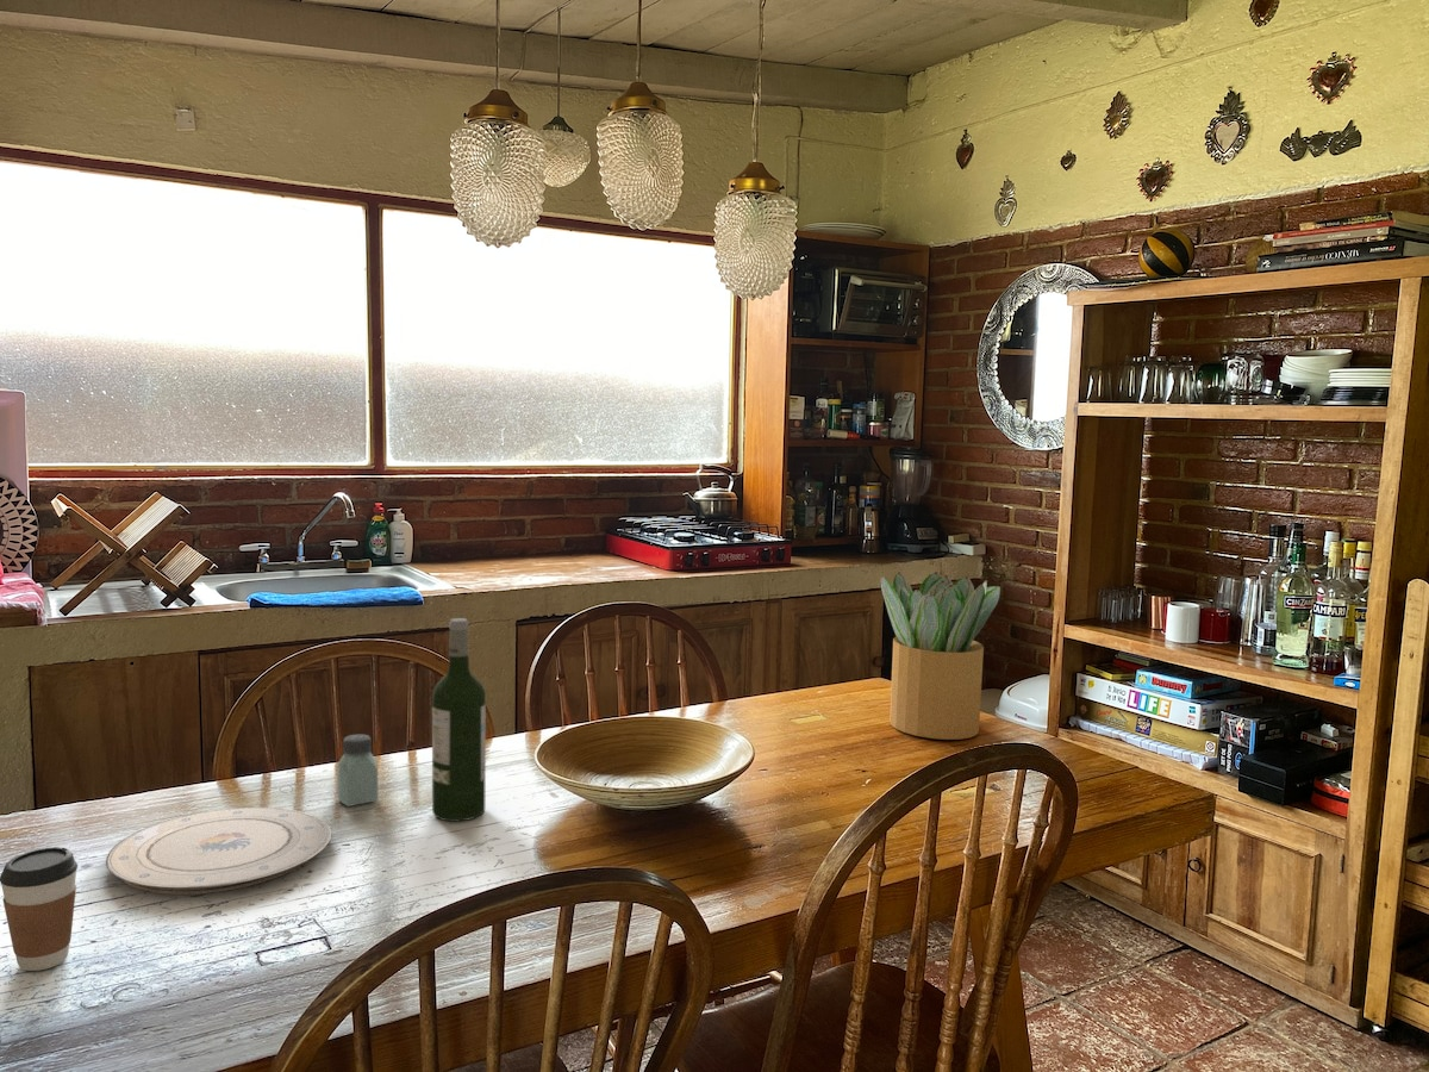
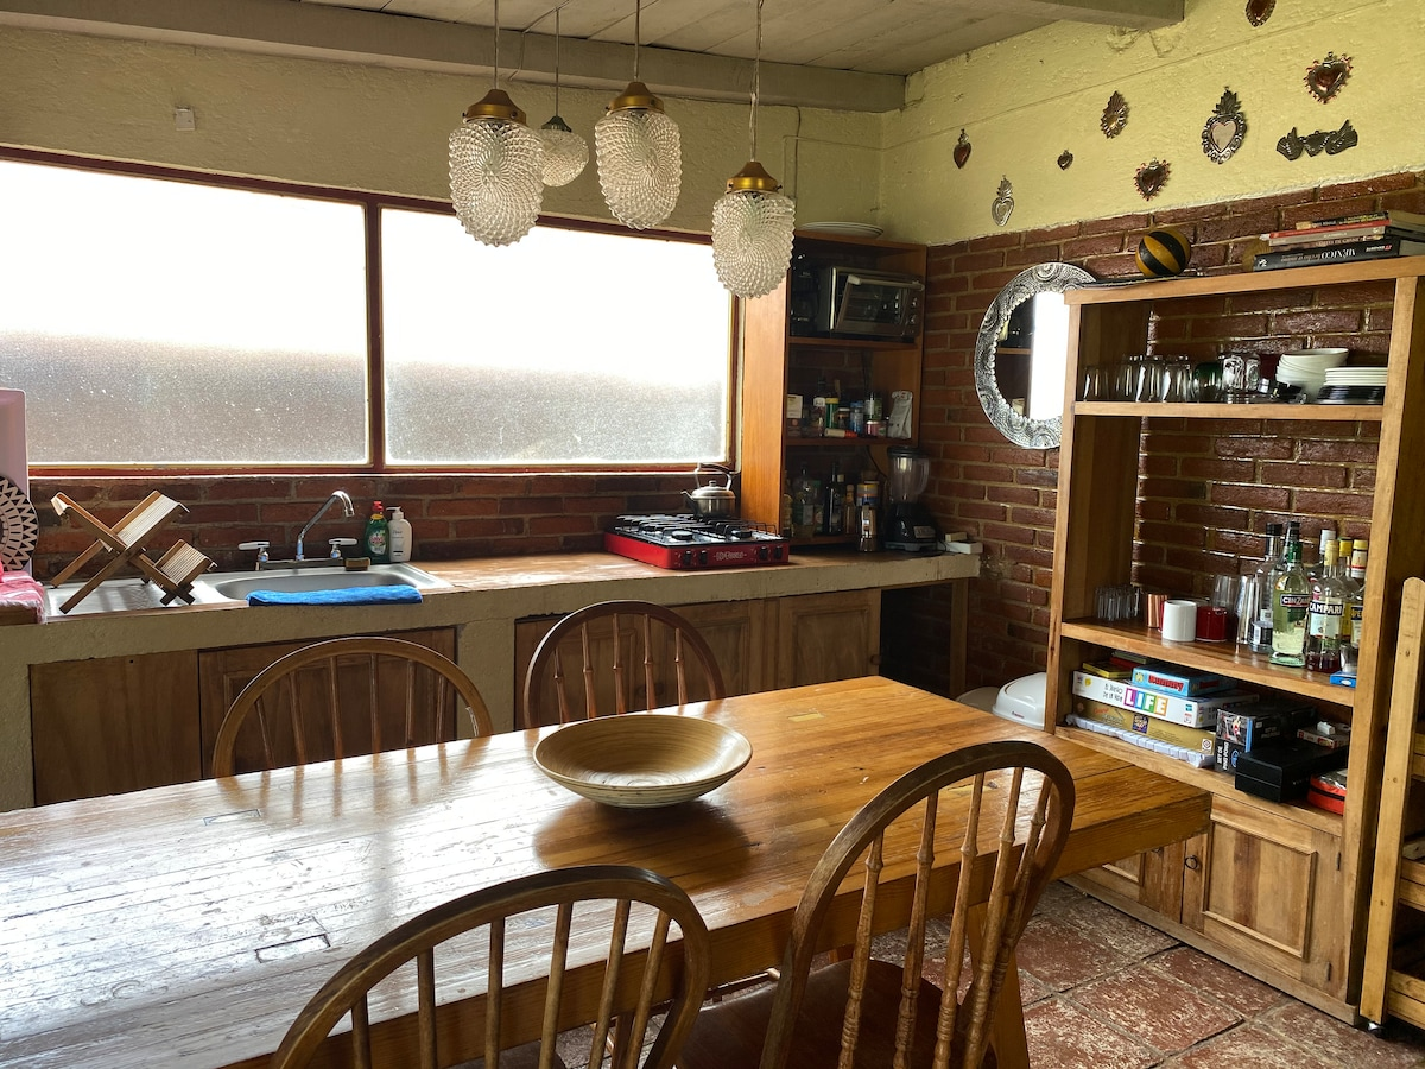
- saltshaker (357, 768)
- wine bottle (458, 716)
- potted plant (932, 649)
- plate (223, 848)
- coffee cup (40, 909)
